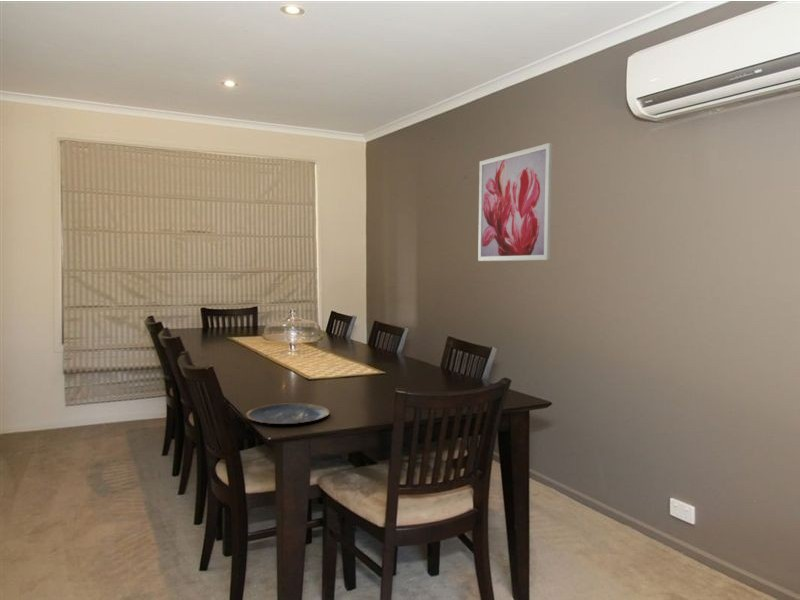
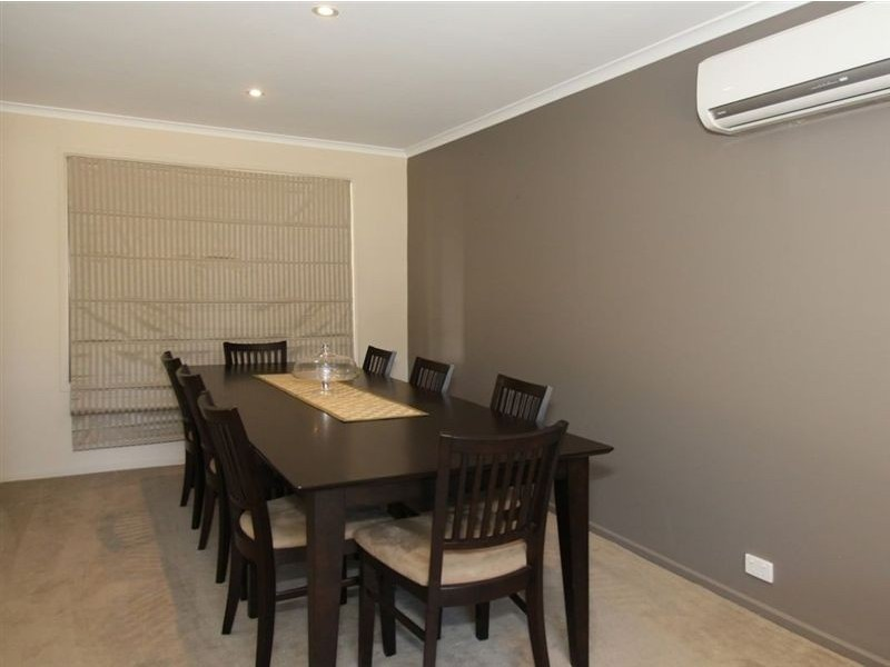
- wall art (512, 207)
- plate (288, 414)
